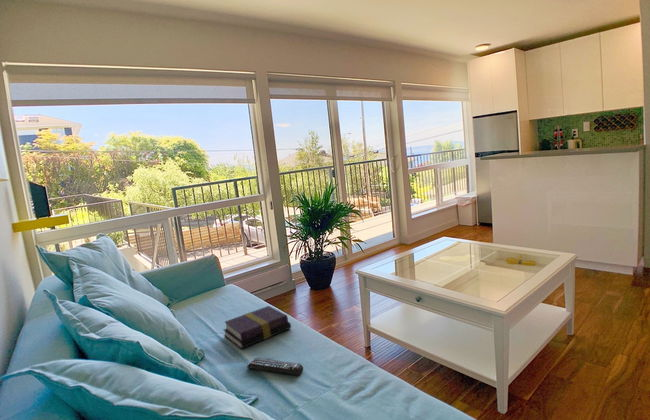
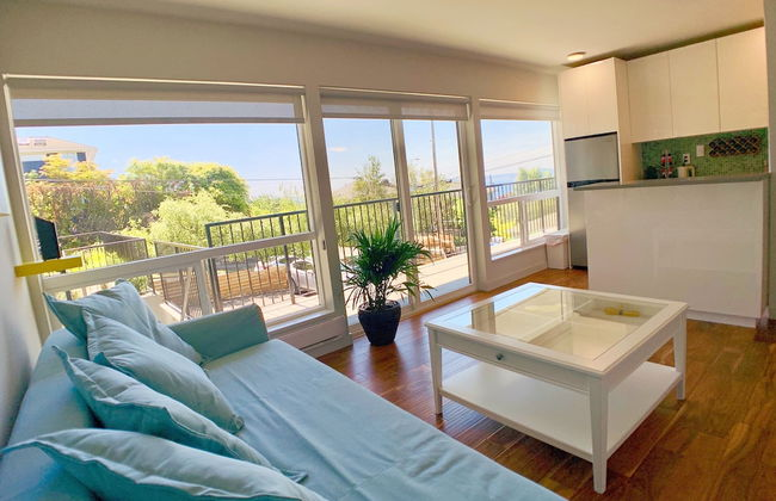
- book (256, 325)
- remote control (274, 366)
